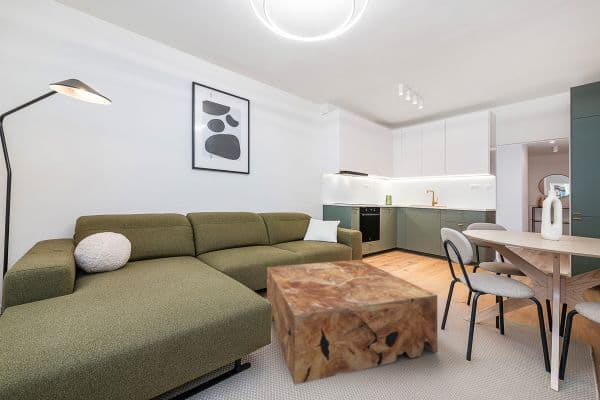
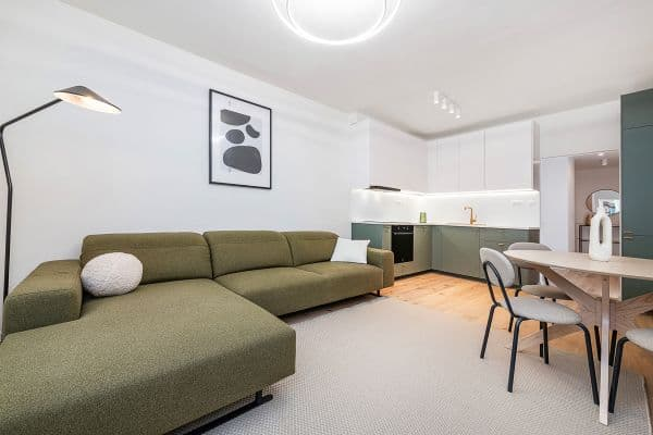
- coffee table (337, 302)
